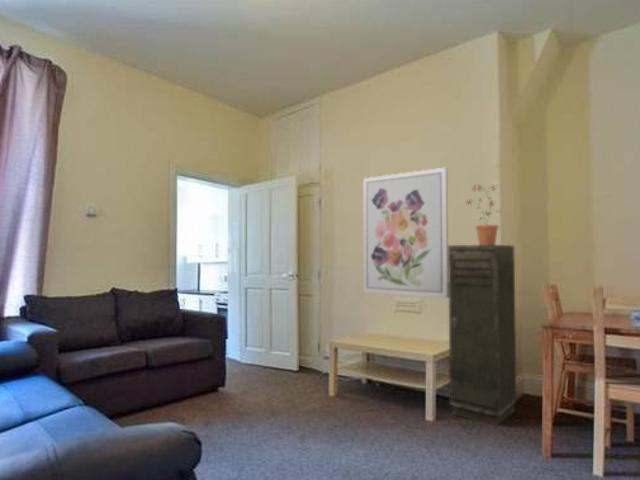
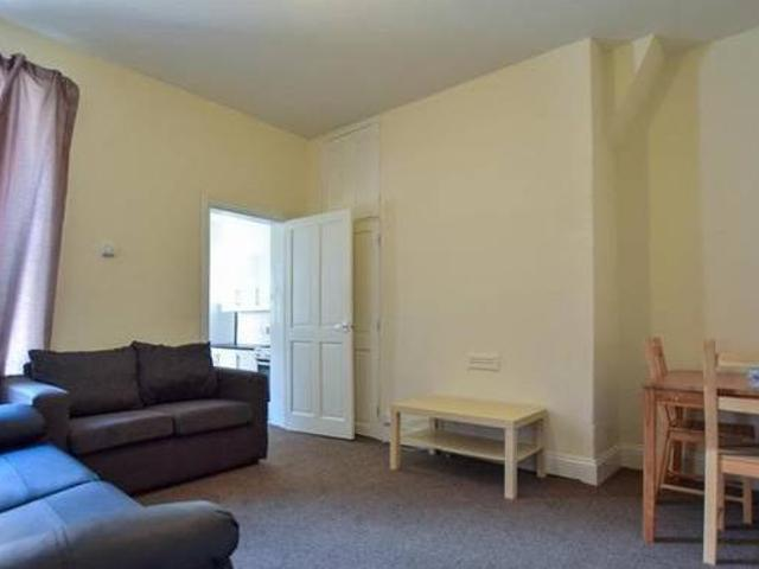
- storage cabinet (482, 329)
- potted plant (485, 213)
- wall art (403, 234)
